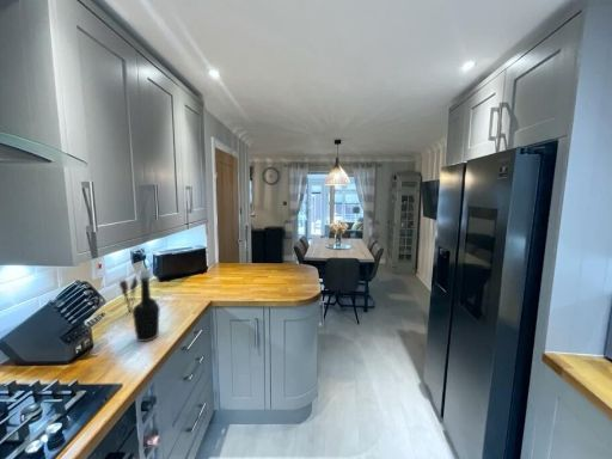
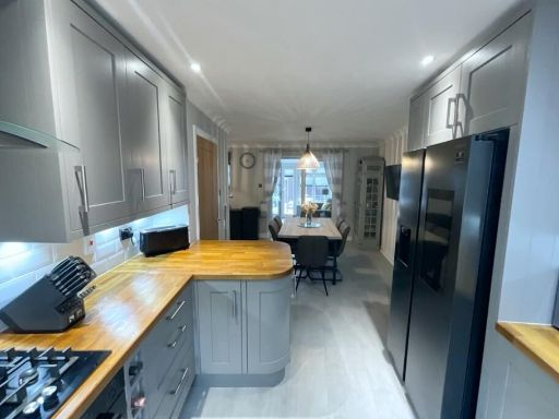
- bottle (146, 304)
- utensil holder (130, 294)
